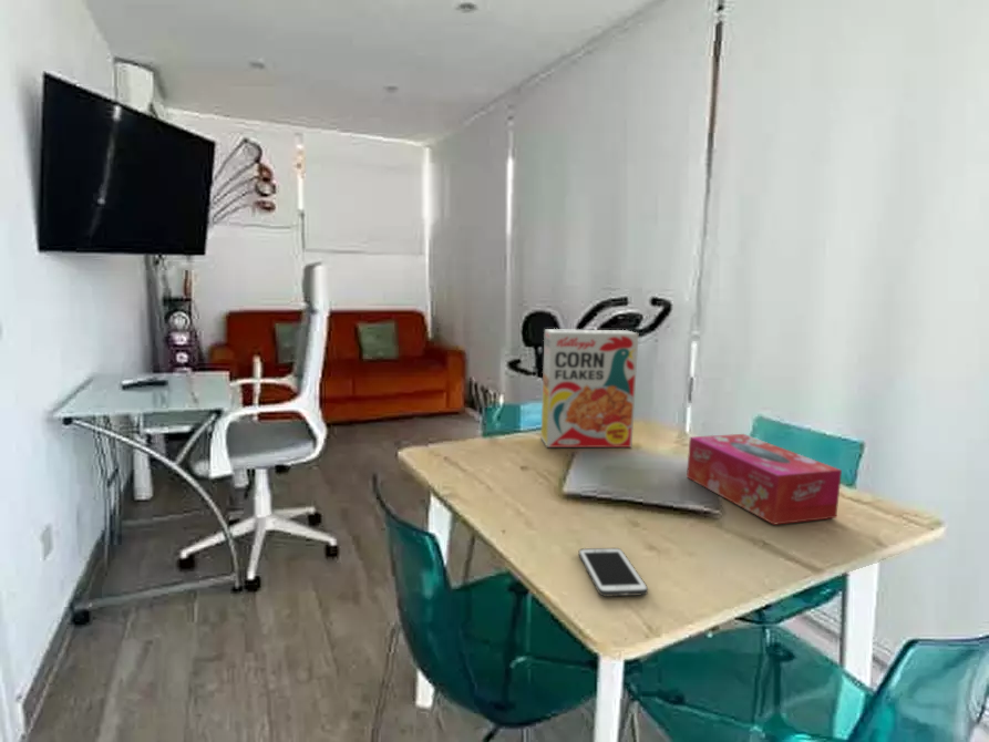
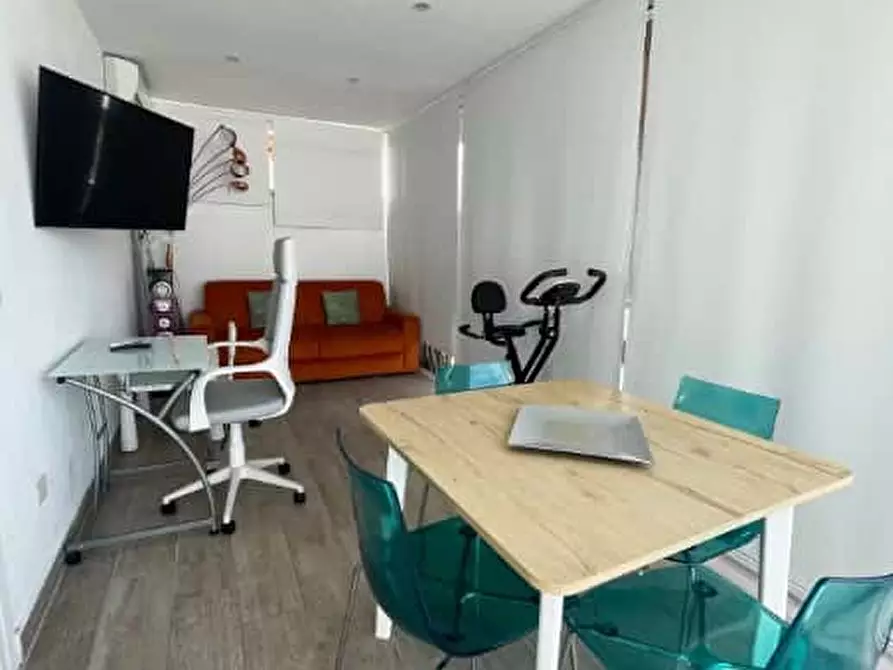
- cereal box (587, 387)
- tissue box (756, 474)
- cell phone (610, 570)
